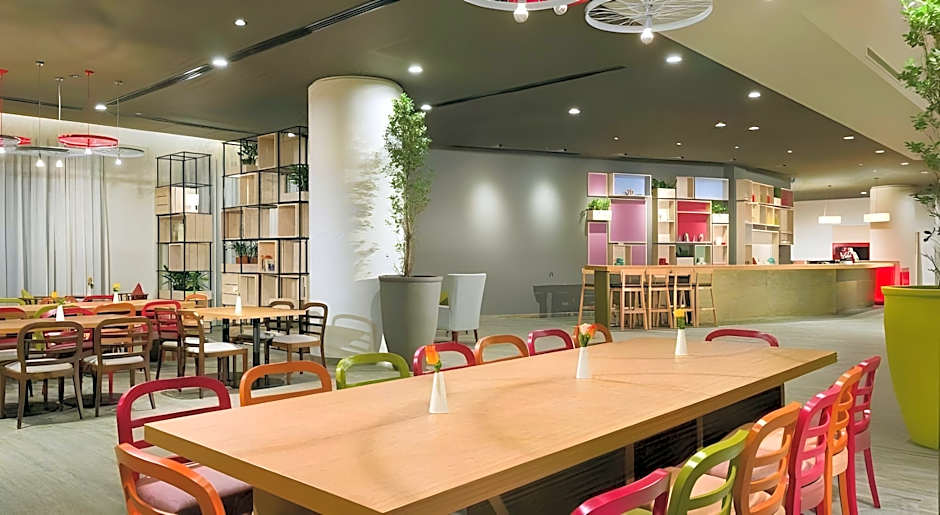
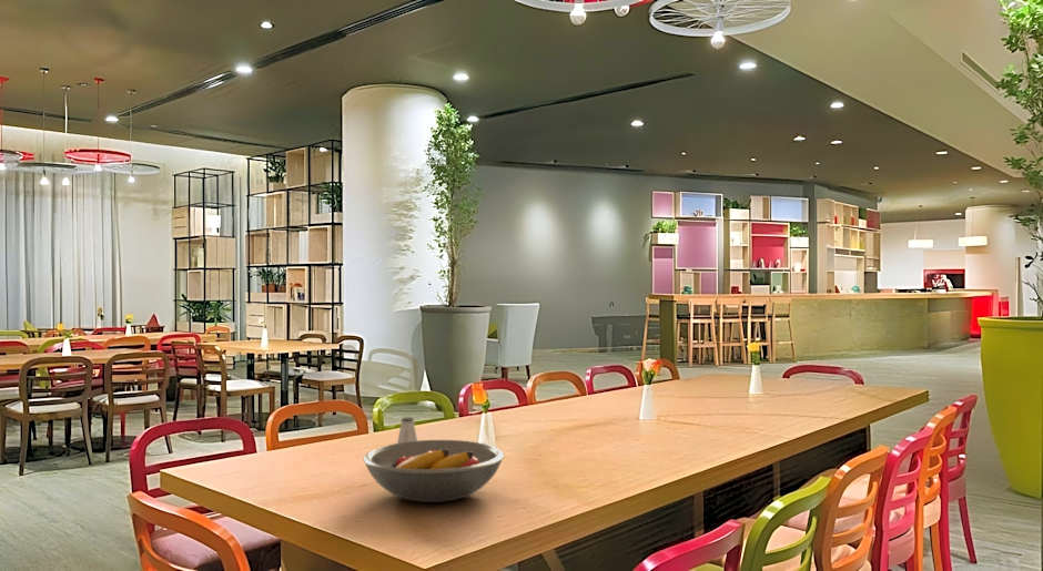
+ fruit bowl (434, 468)
+ saltshaker (407, 434)
